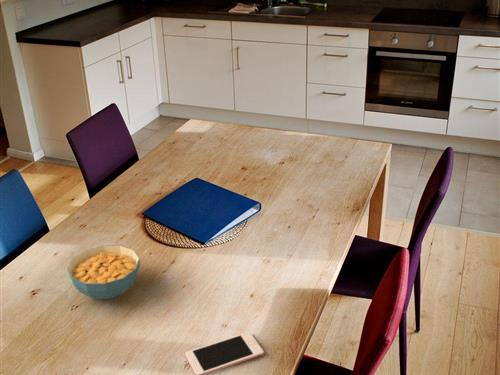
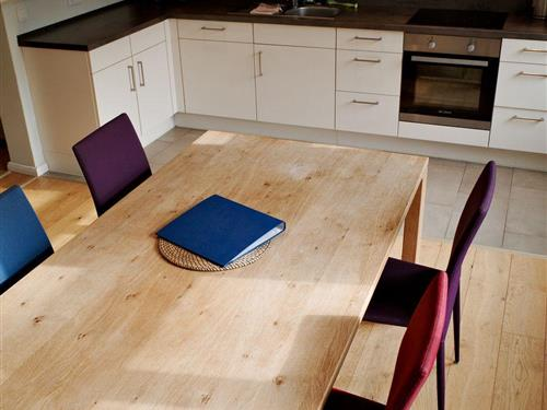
- cell phone (224, 353)
- cereal bowl (106, 277)
